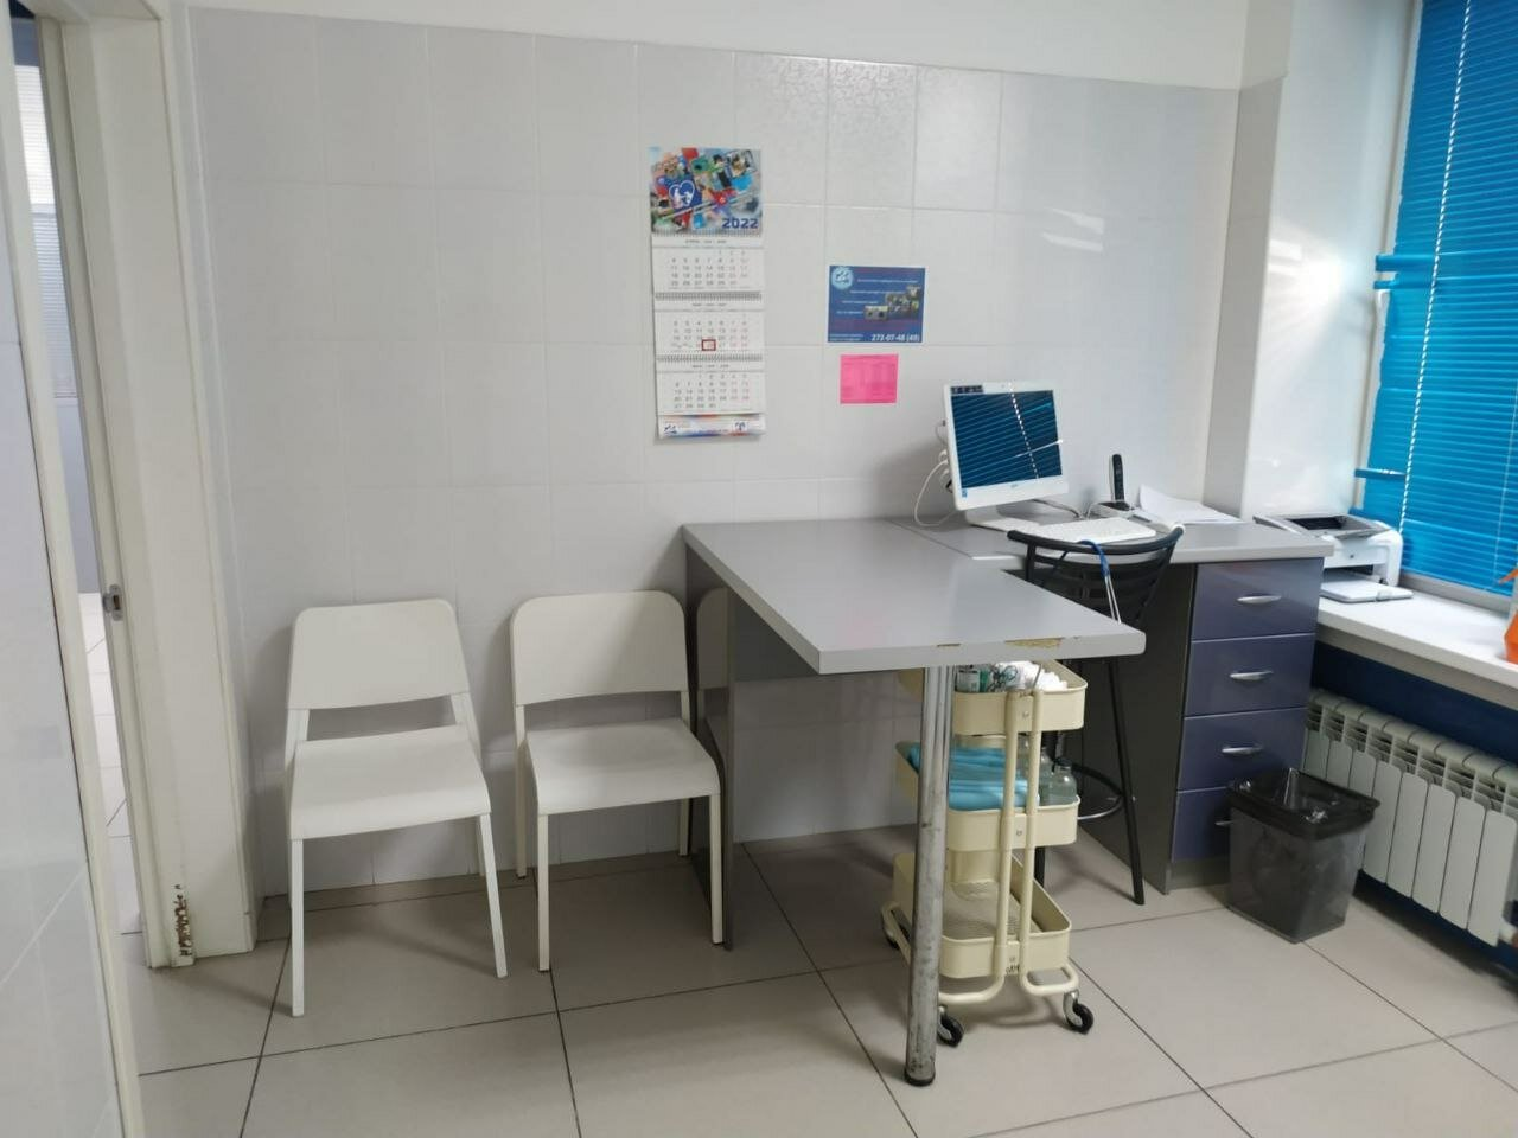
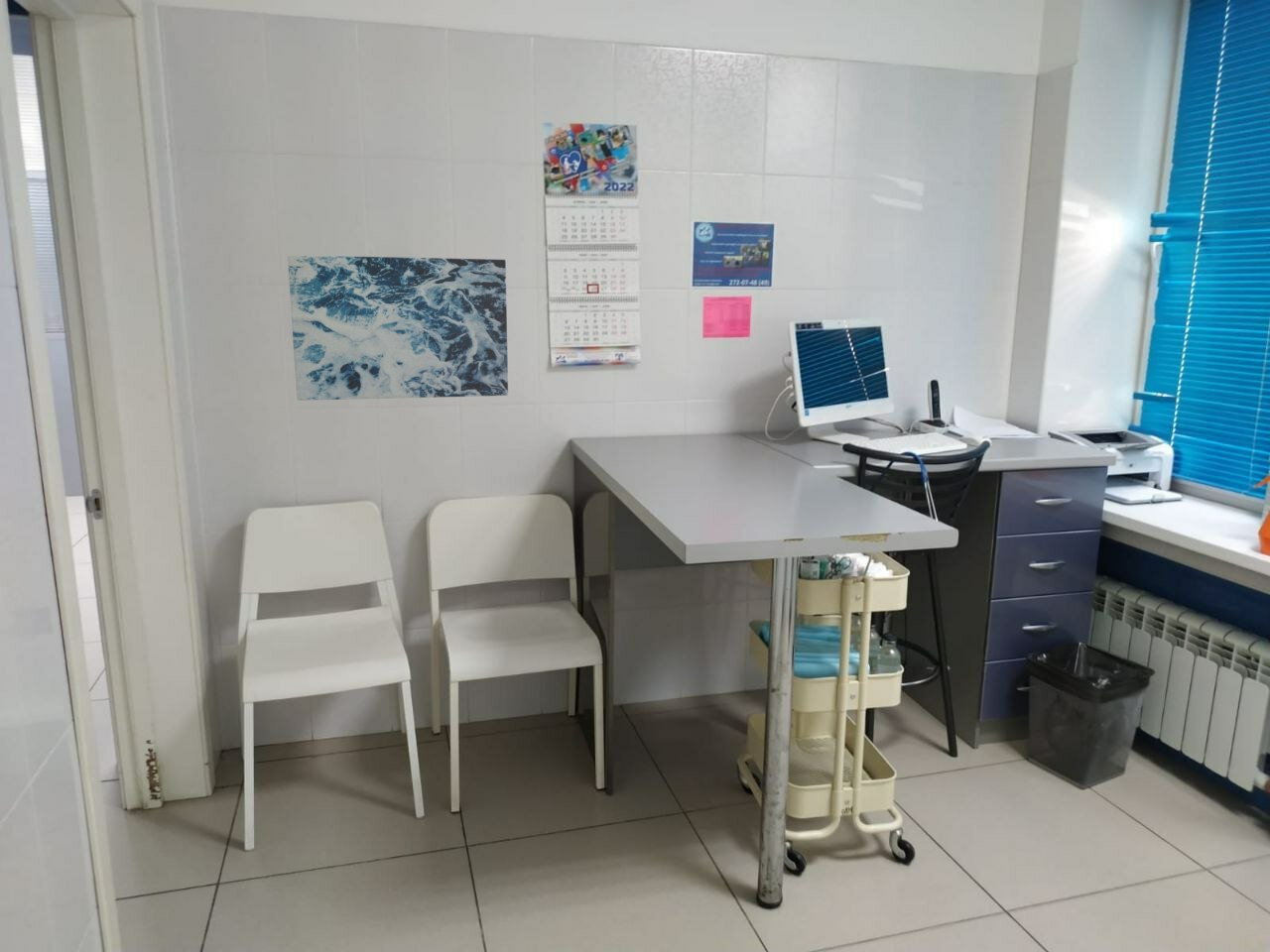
+ wall art (403, 328)
